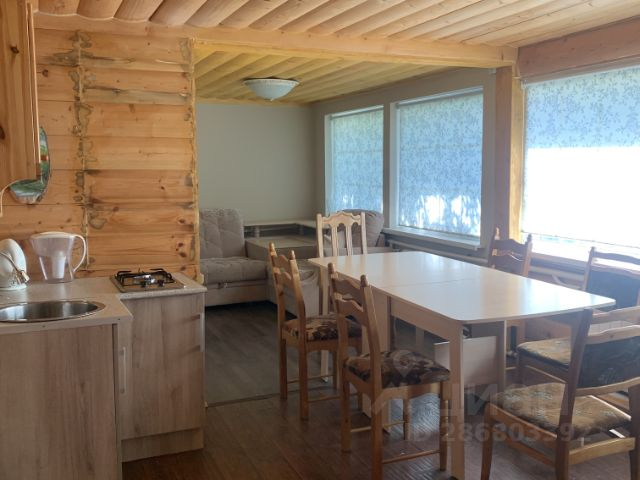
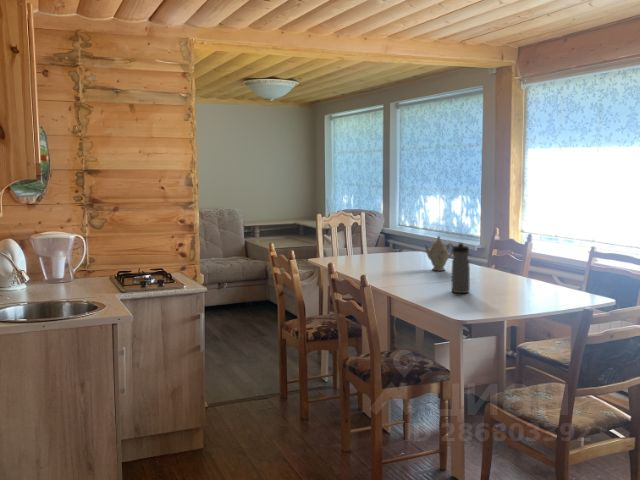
+ chinaware (438, 252)
+ water bottle (460, 267)
